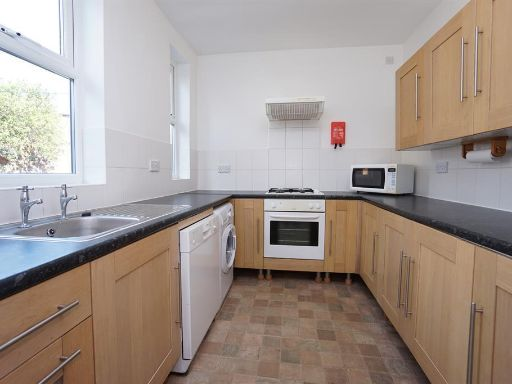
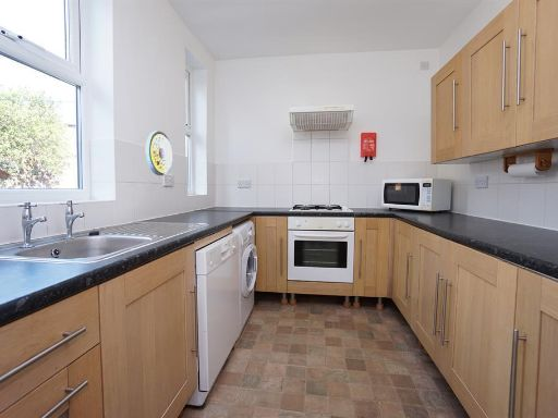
+ wall clock (160, 153)
